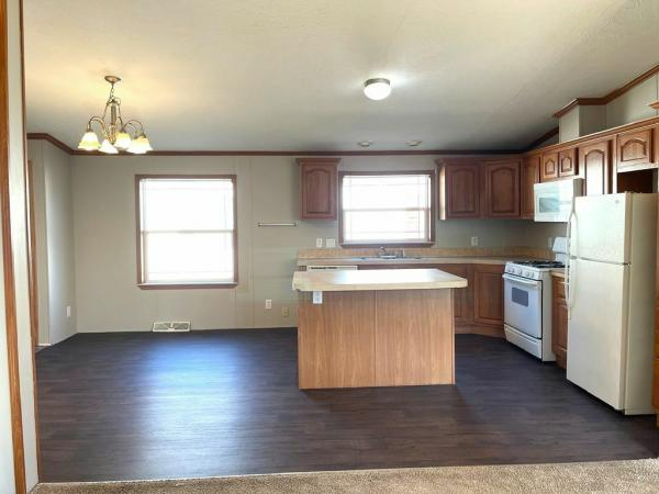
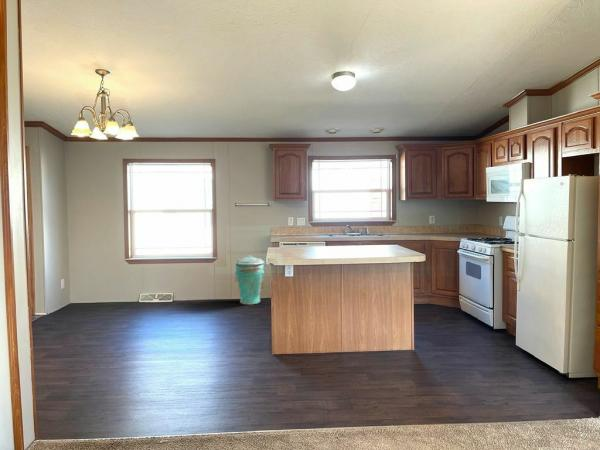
+ trash can (249, 278)
